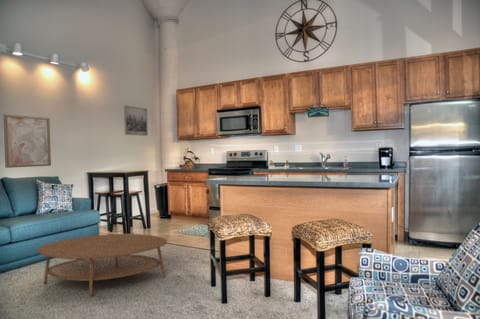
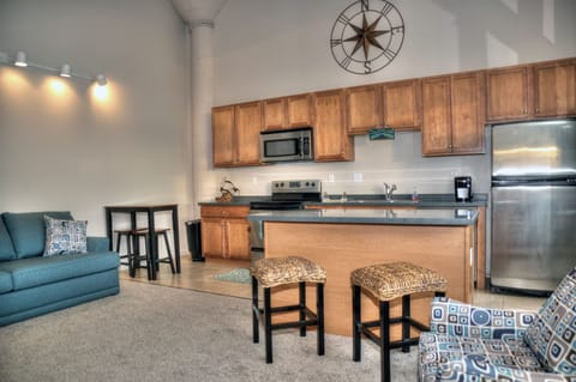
- coffee table (104, 262)
- wall art (28, 141)
- wall art (136, 121)
